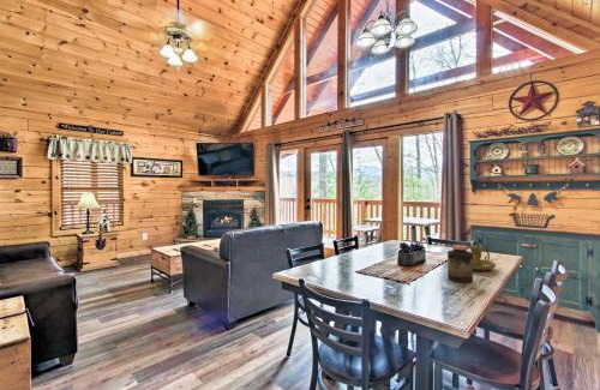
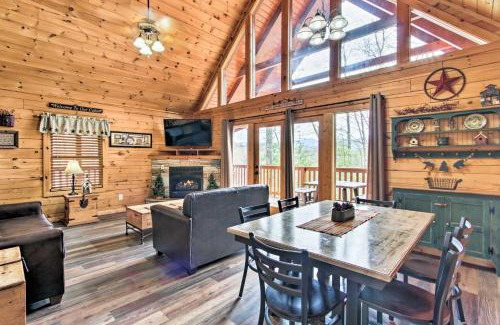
- candle holder (478, 256)
- jar (460, 263)
